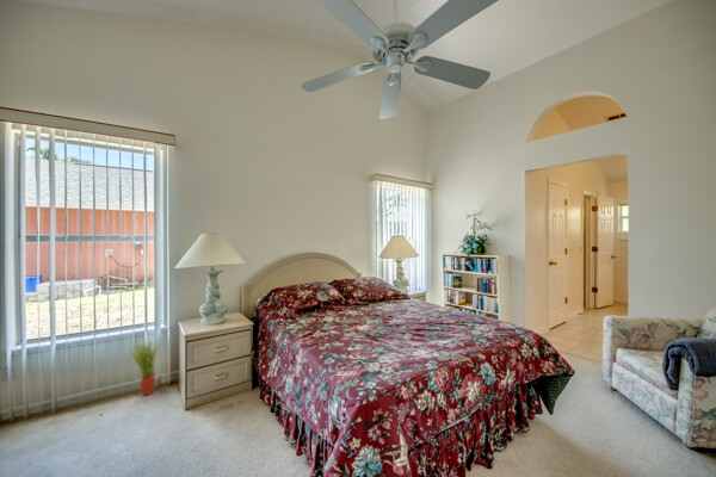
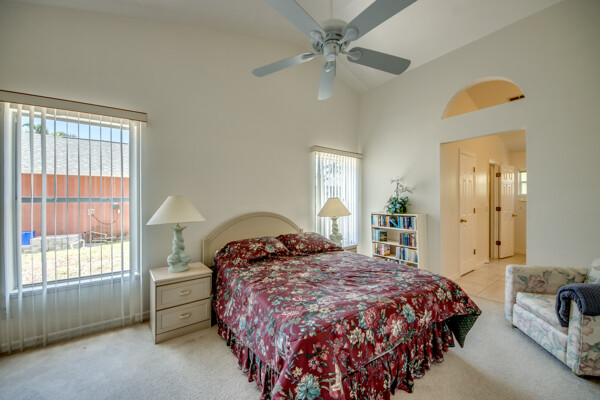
- potted plant (144, 367)
